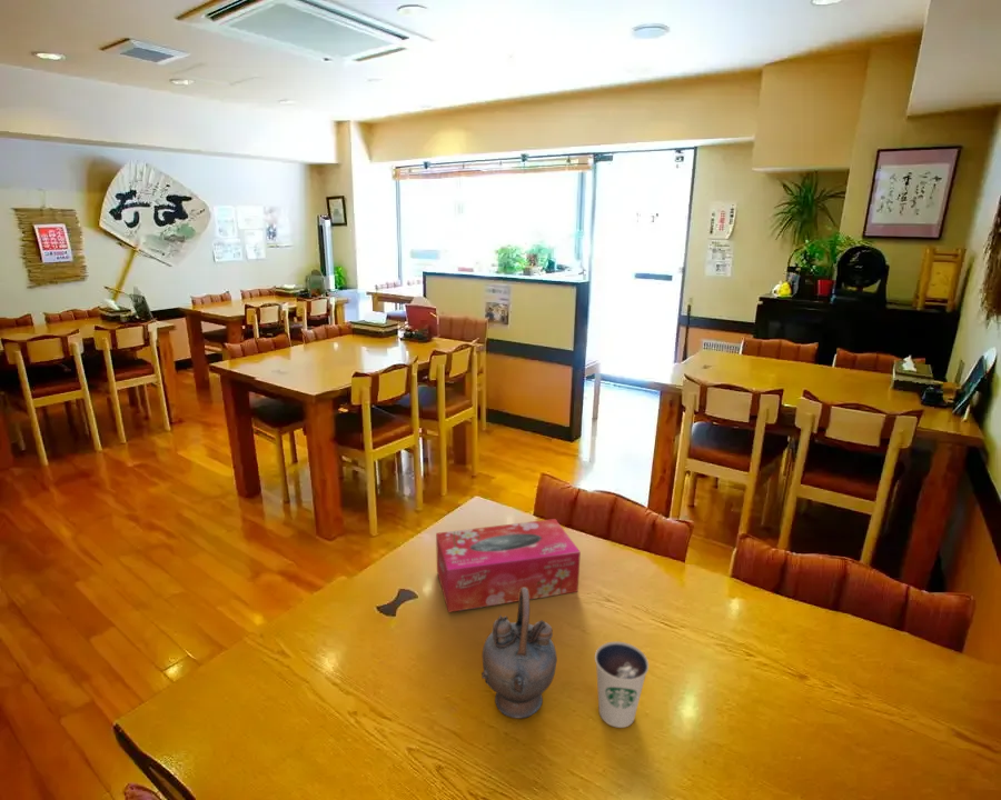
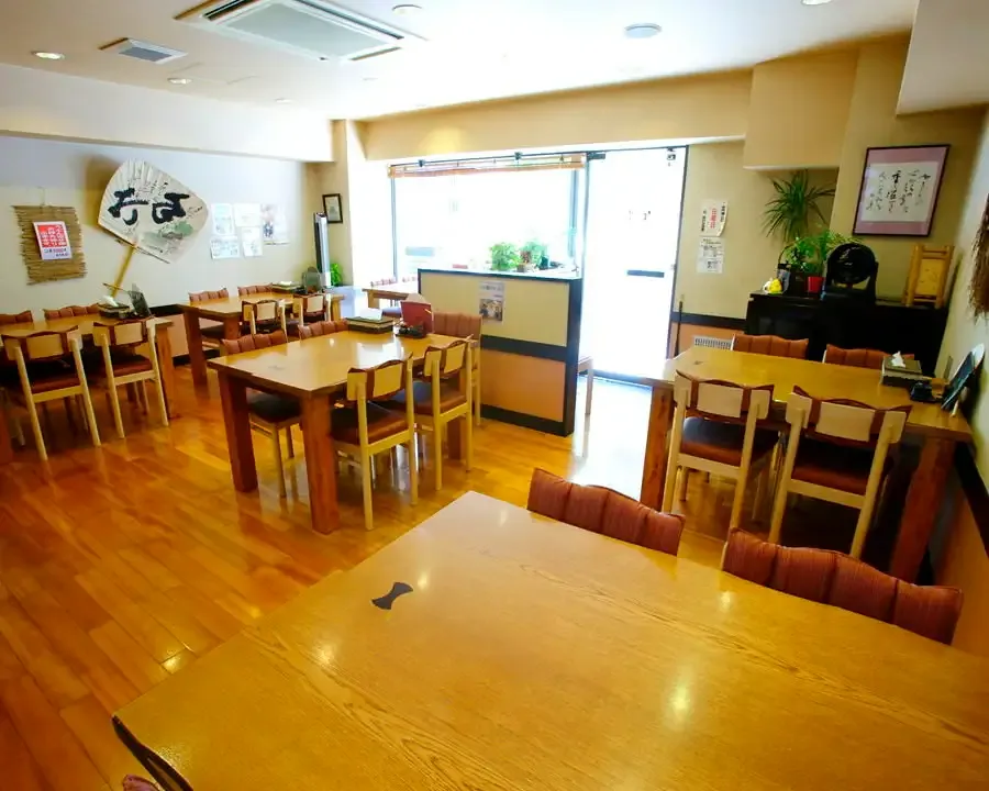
- tissue box (505, 561)
- teapot (518, 653)
- dixie cup (618, 687)
